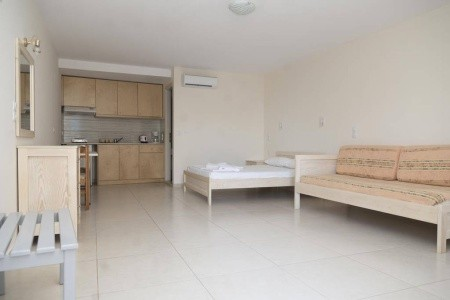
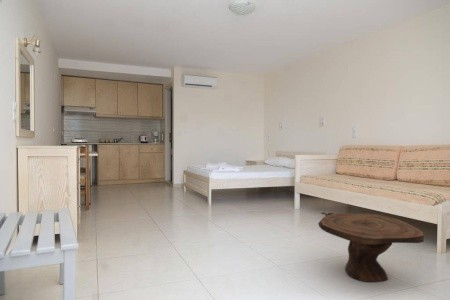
+ side table (359, 245)
